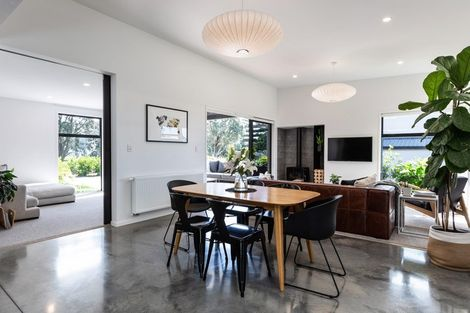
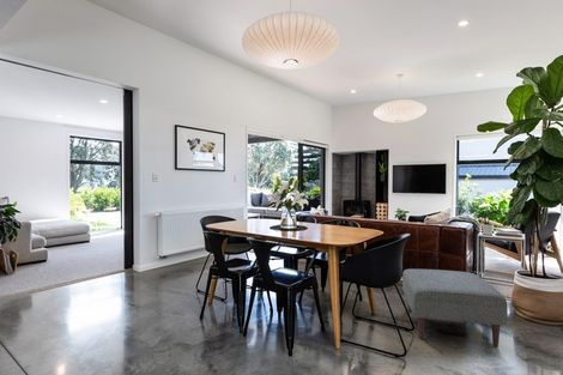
+ ottoman (447, 302)
